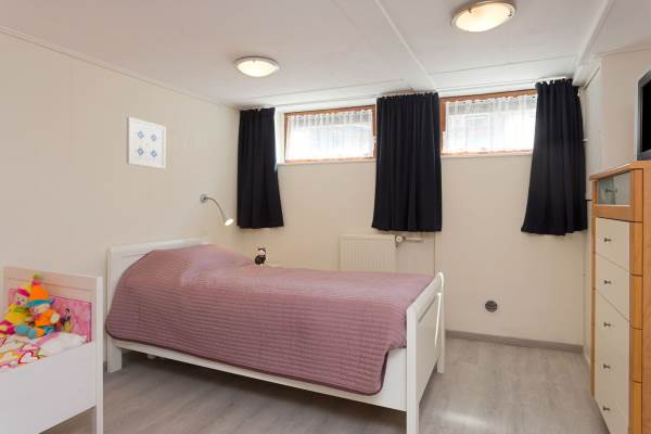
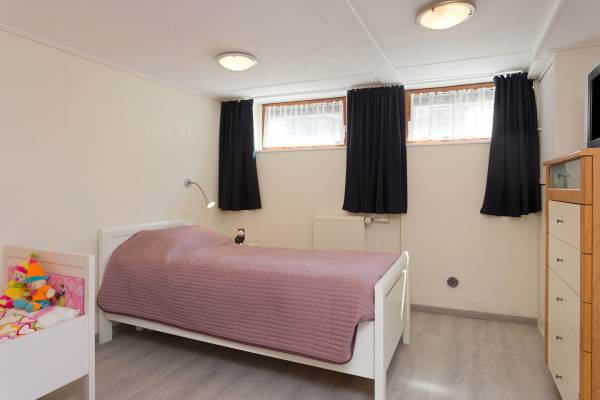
- wall art (146, 143)
